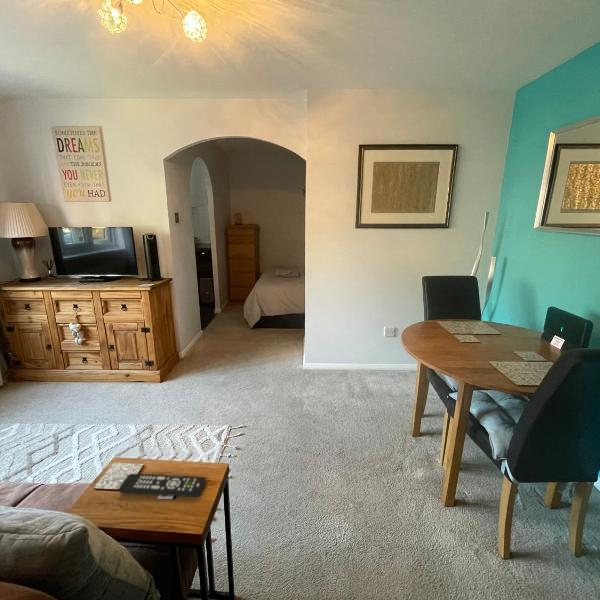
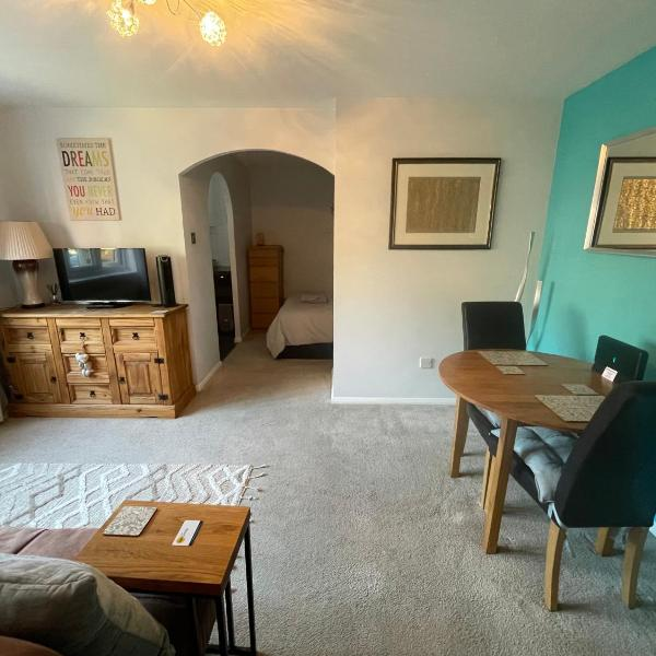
- remote control (163, 485)
